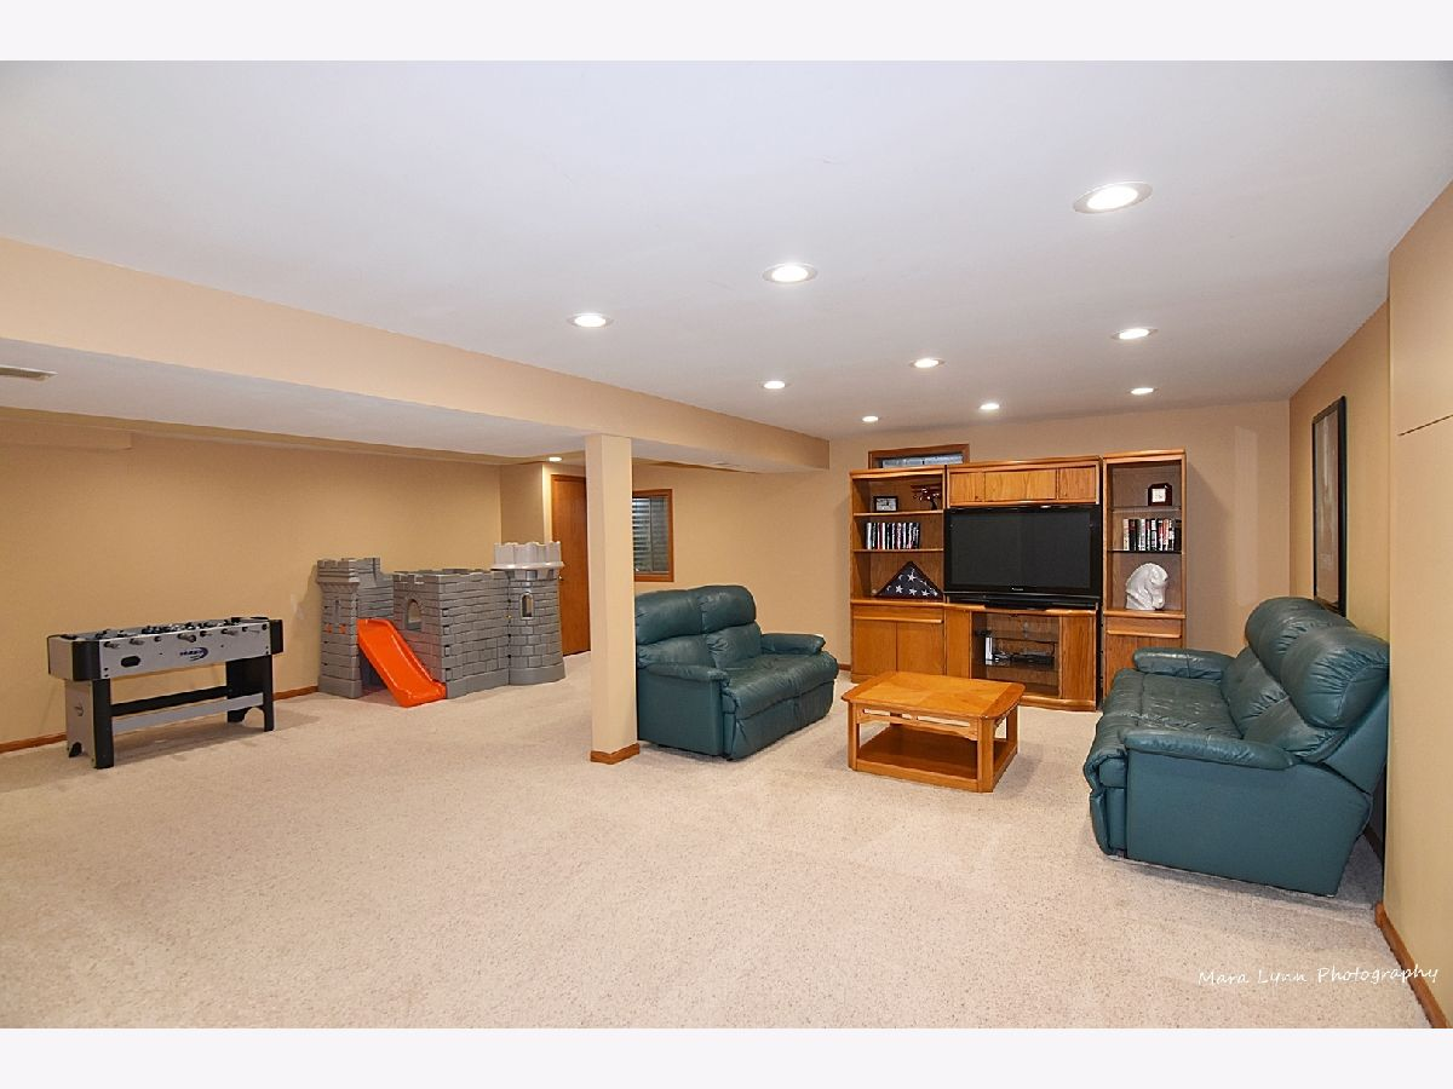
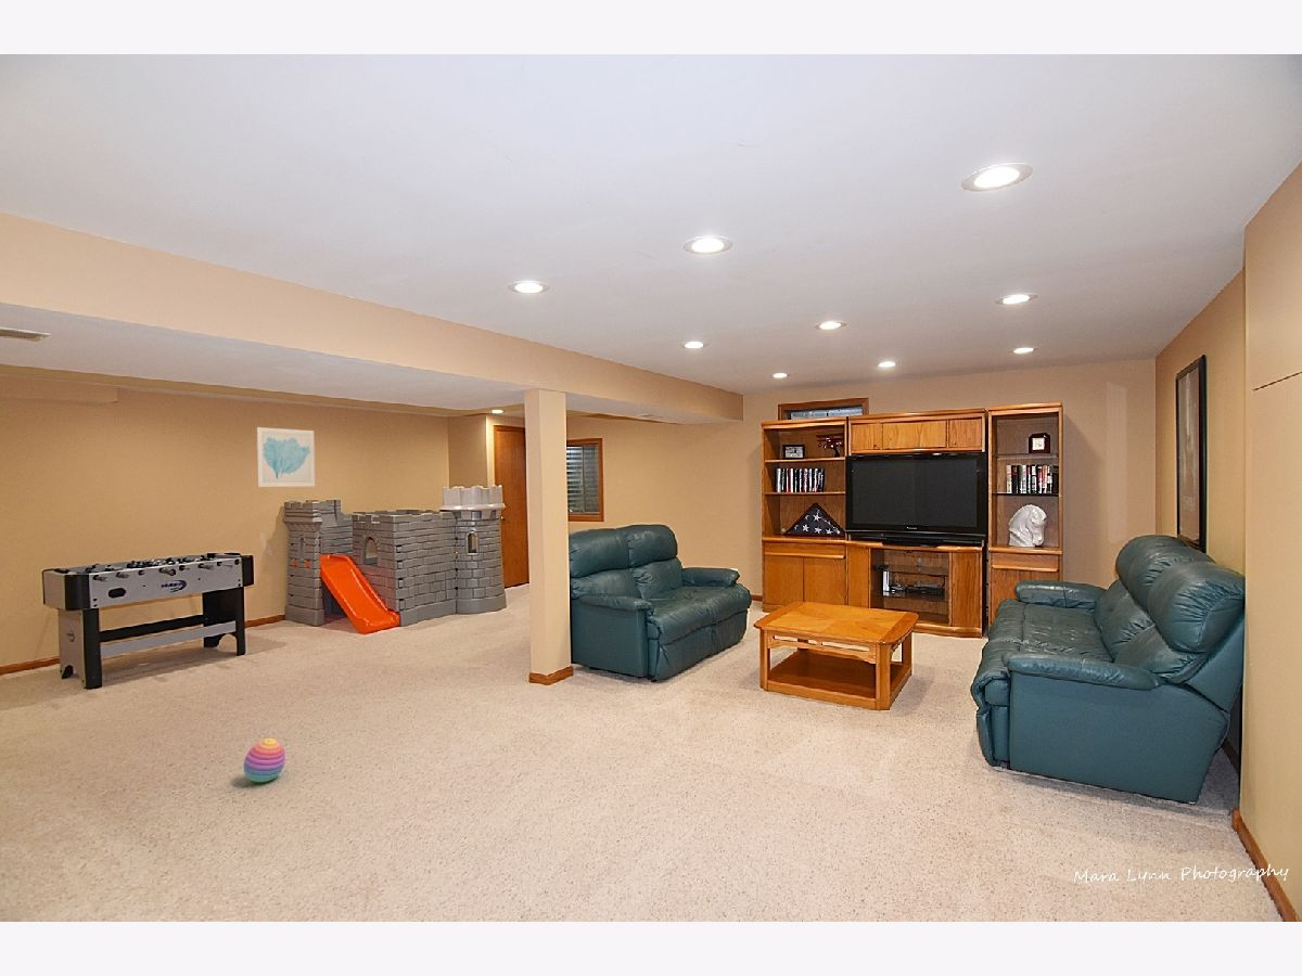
+ wall art (286, 458)
+ stacking toy (264, 759)
